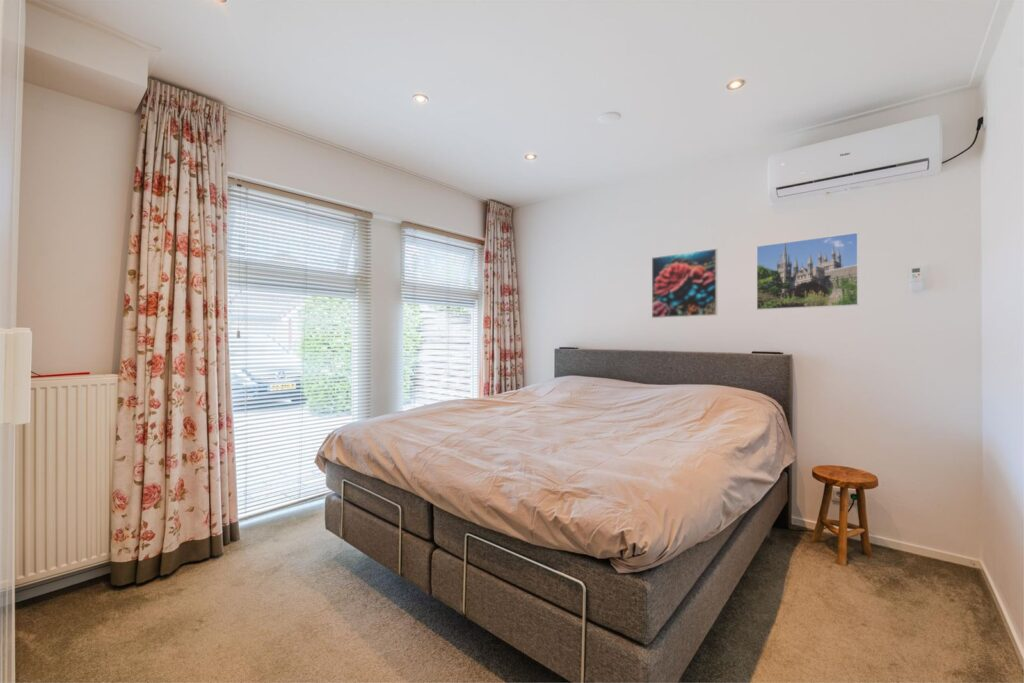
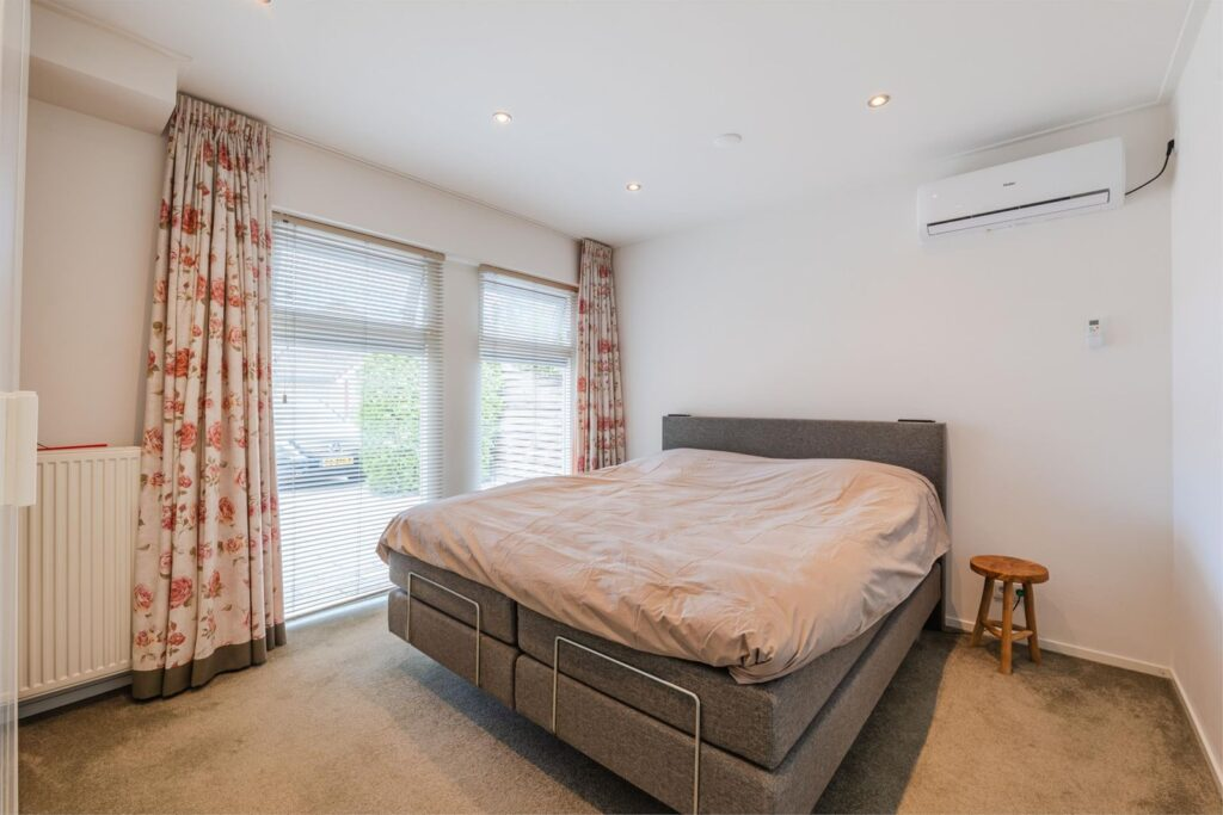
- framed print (683, 285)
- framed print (804, 273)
